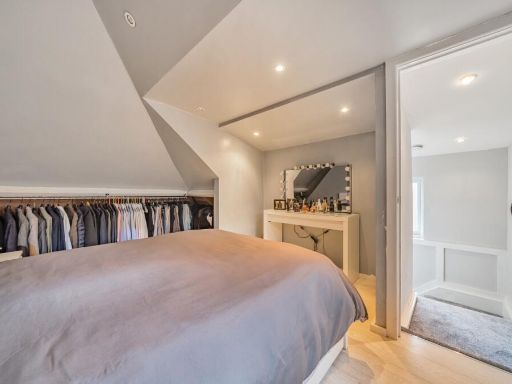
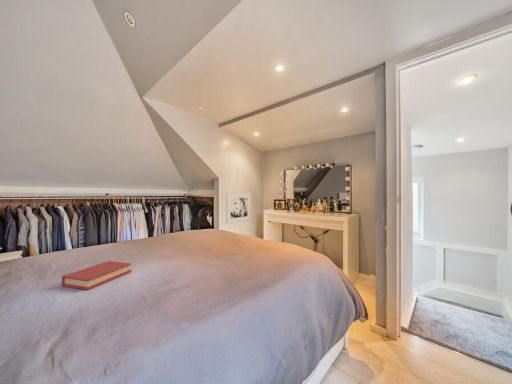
+ book (99, 273)
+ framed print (239, 207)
